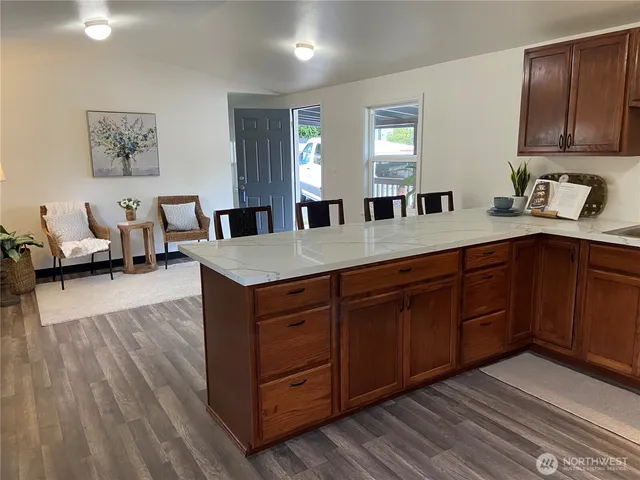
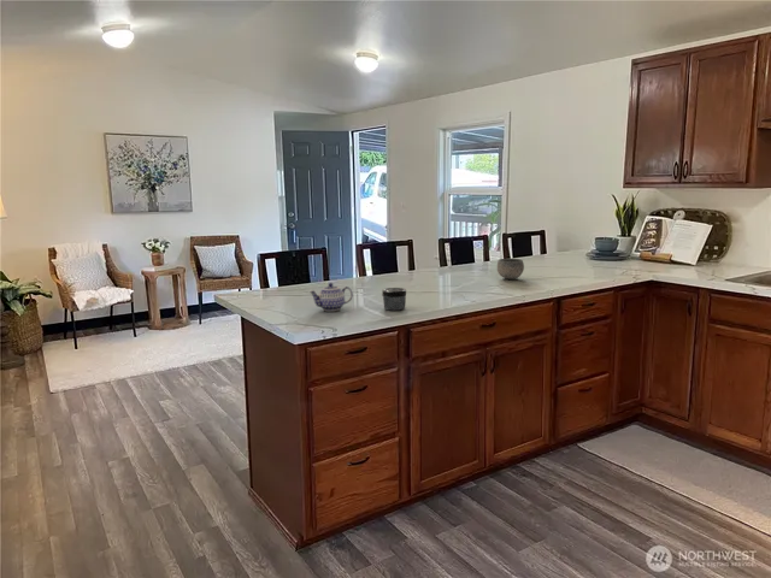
+ jar (394, 299)
+ teapot (331, 296)
+ bowl (510, 269)
